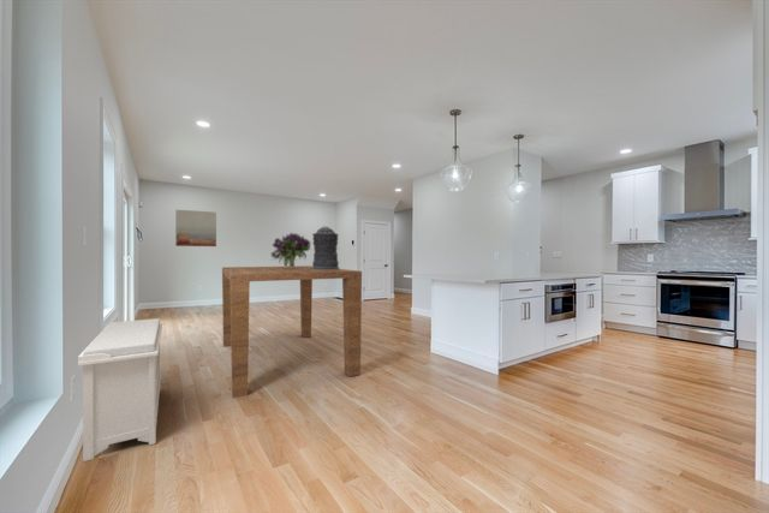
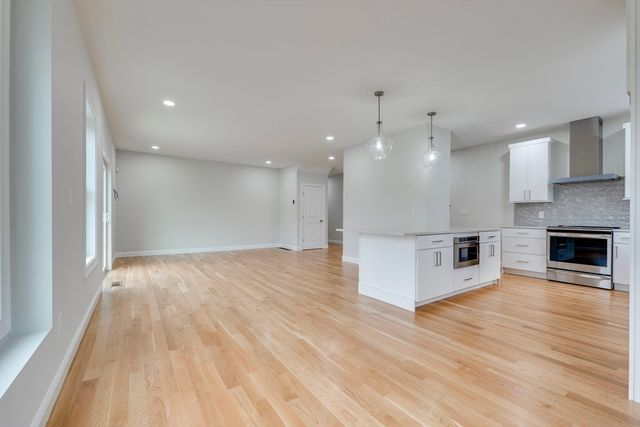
- wall art (196, 228)
- bench (129, 374)
- table (300, 312)
- incense holder (324, 247)
- bouquet (291, 250)
